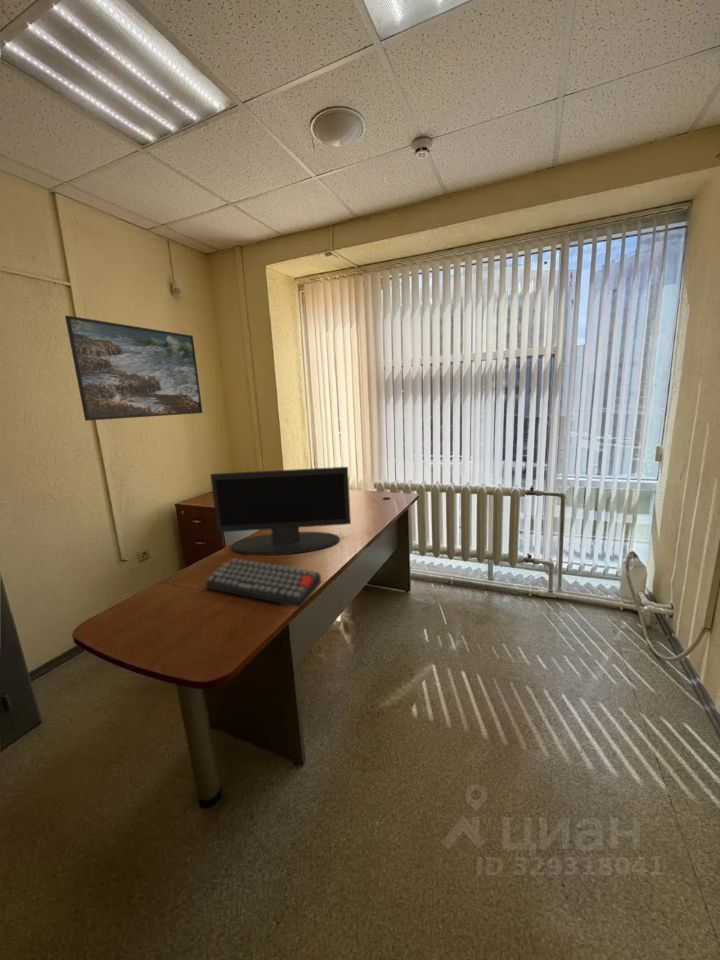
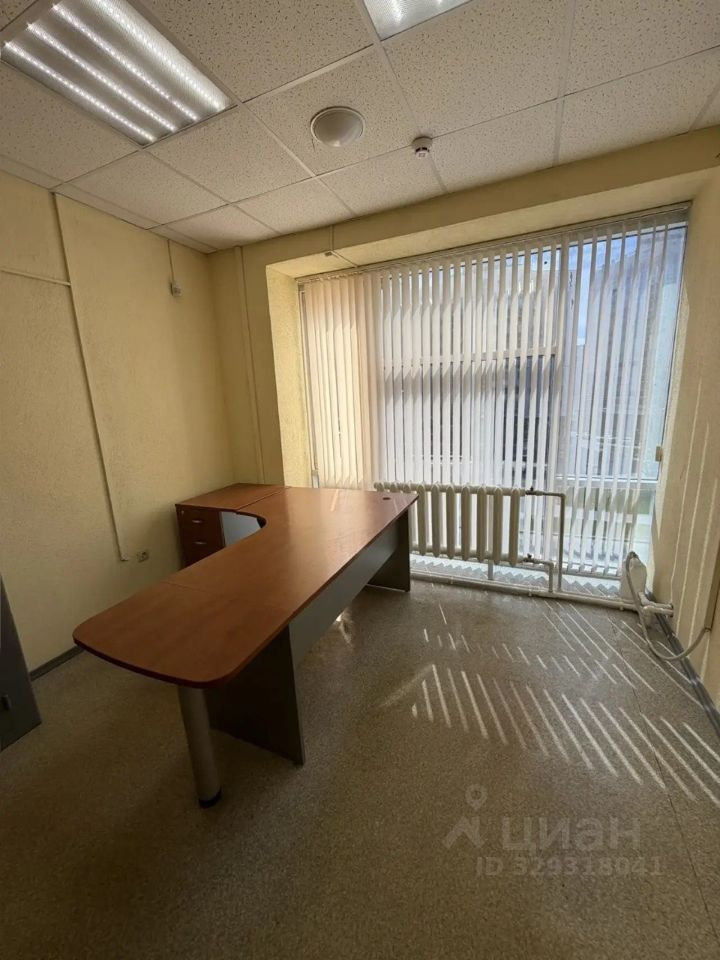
- monitor (283, 507)
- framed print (145, 372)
- keyboard (262, 578)
